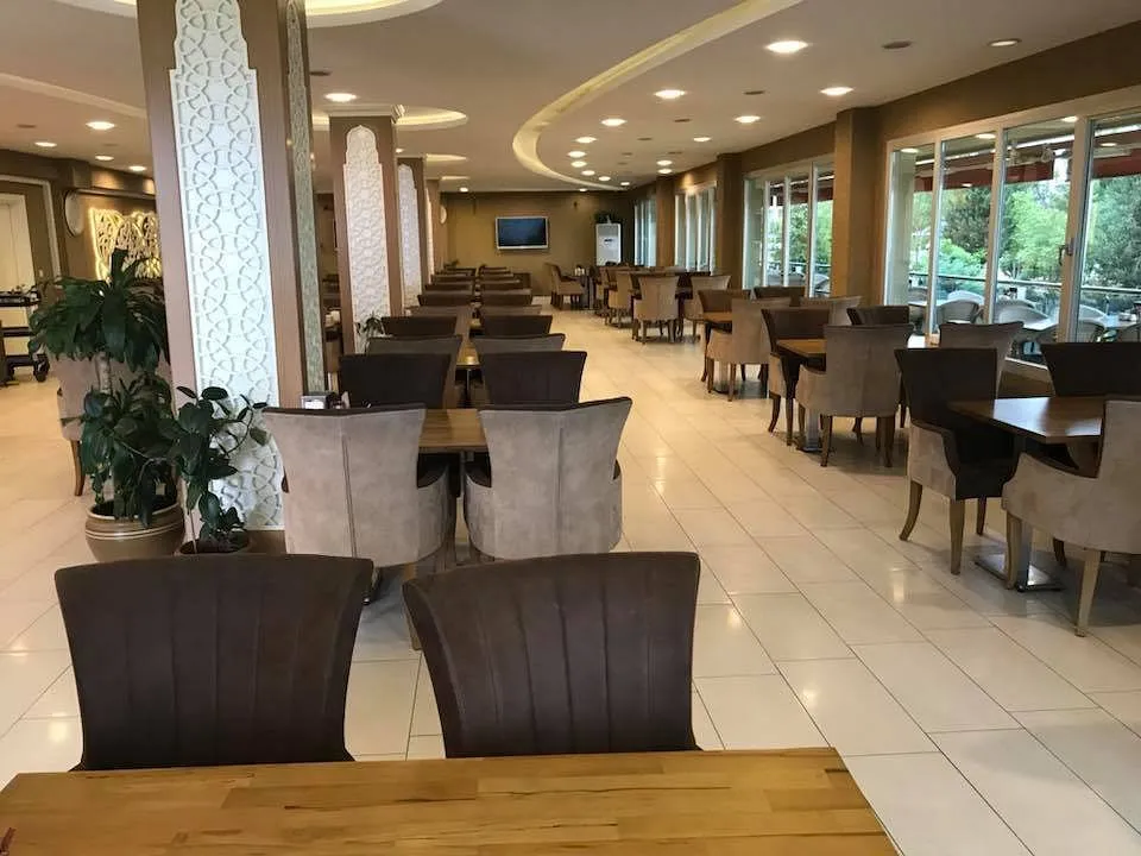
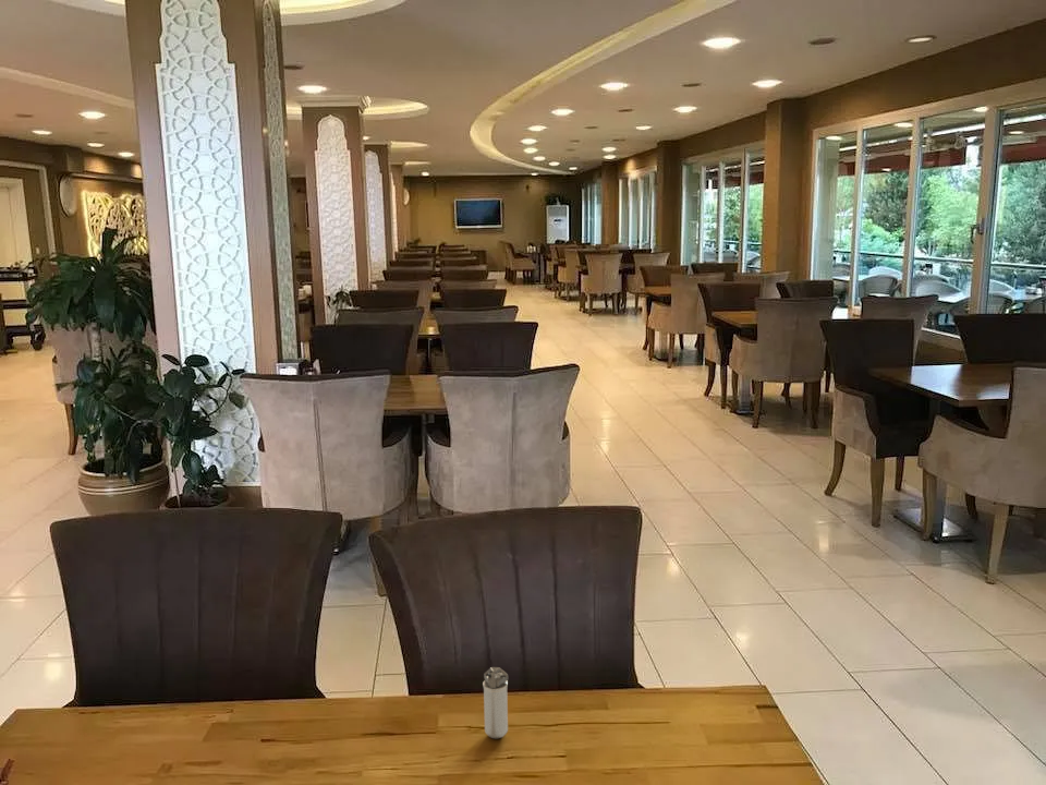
+ shaker (495, 701)
